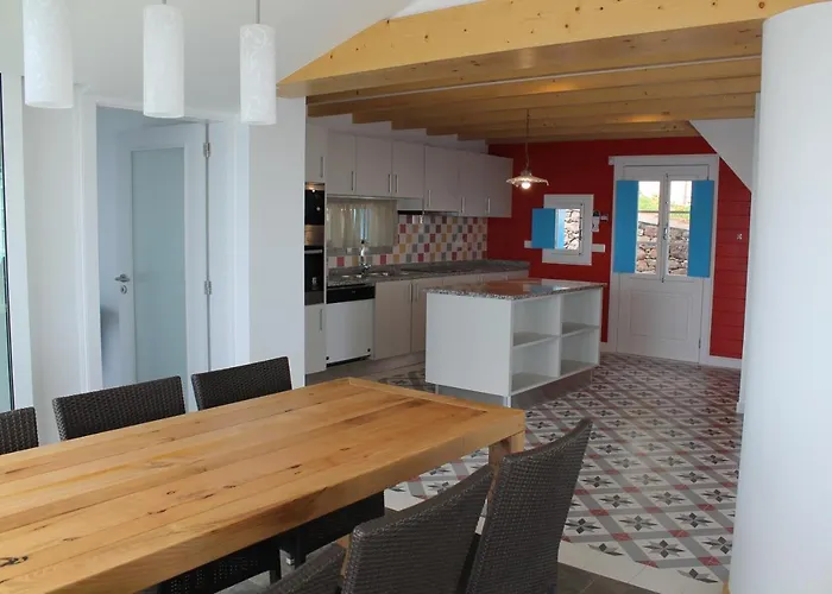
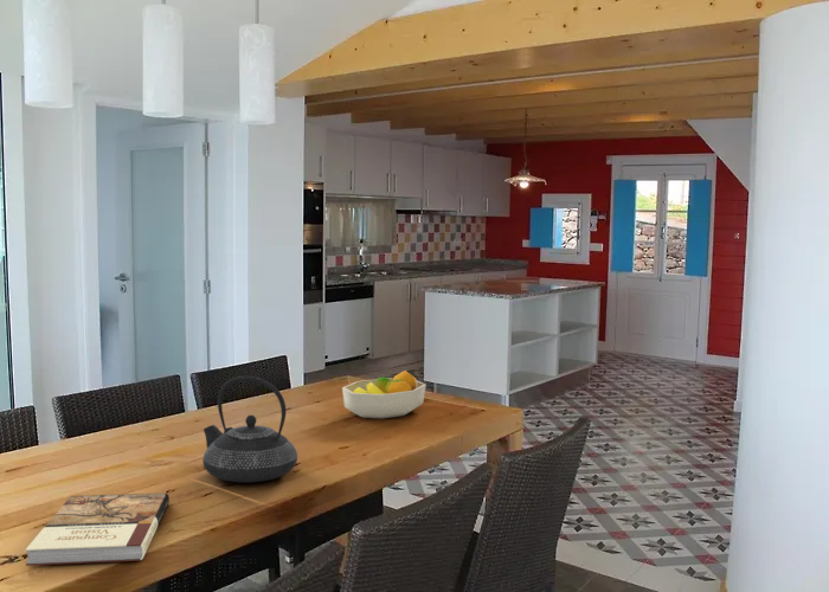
+ fruit bowl (384, 392)
+ teapot (246, 424)
+ book (104, 525)
